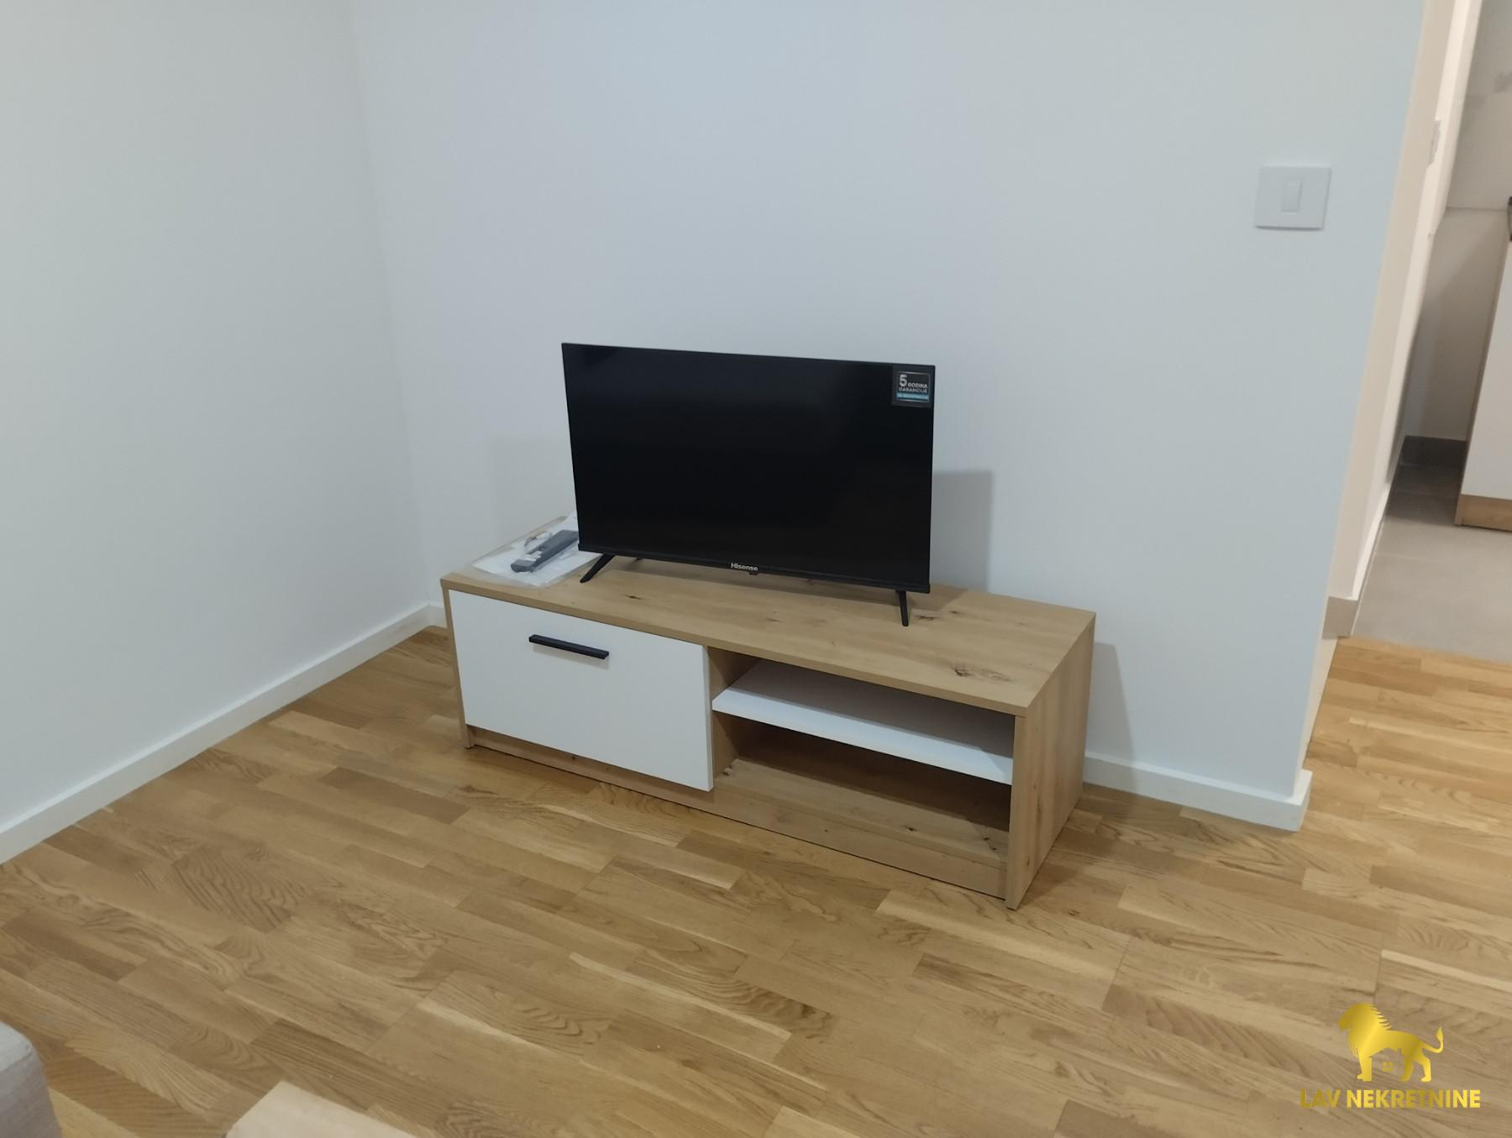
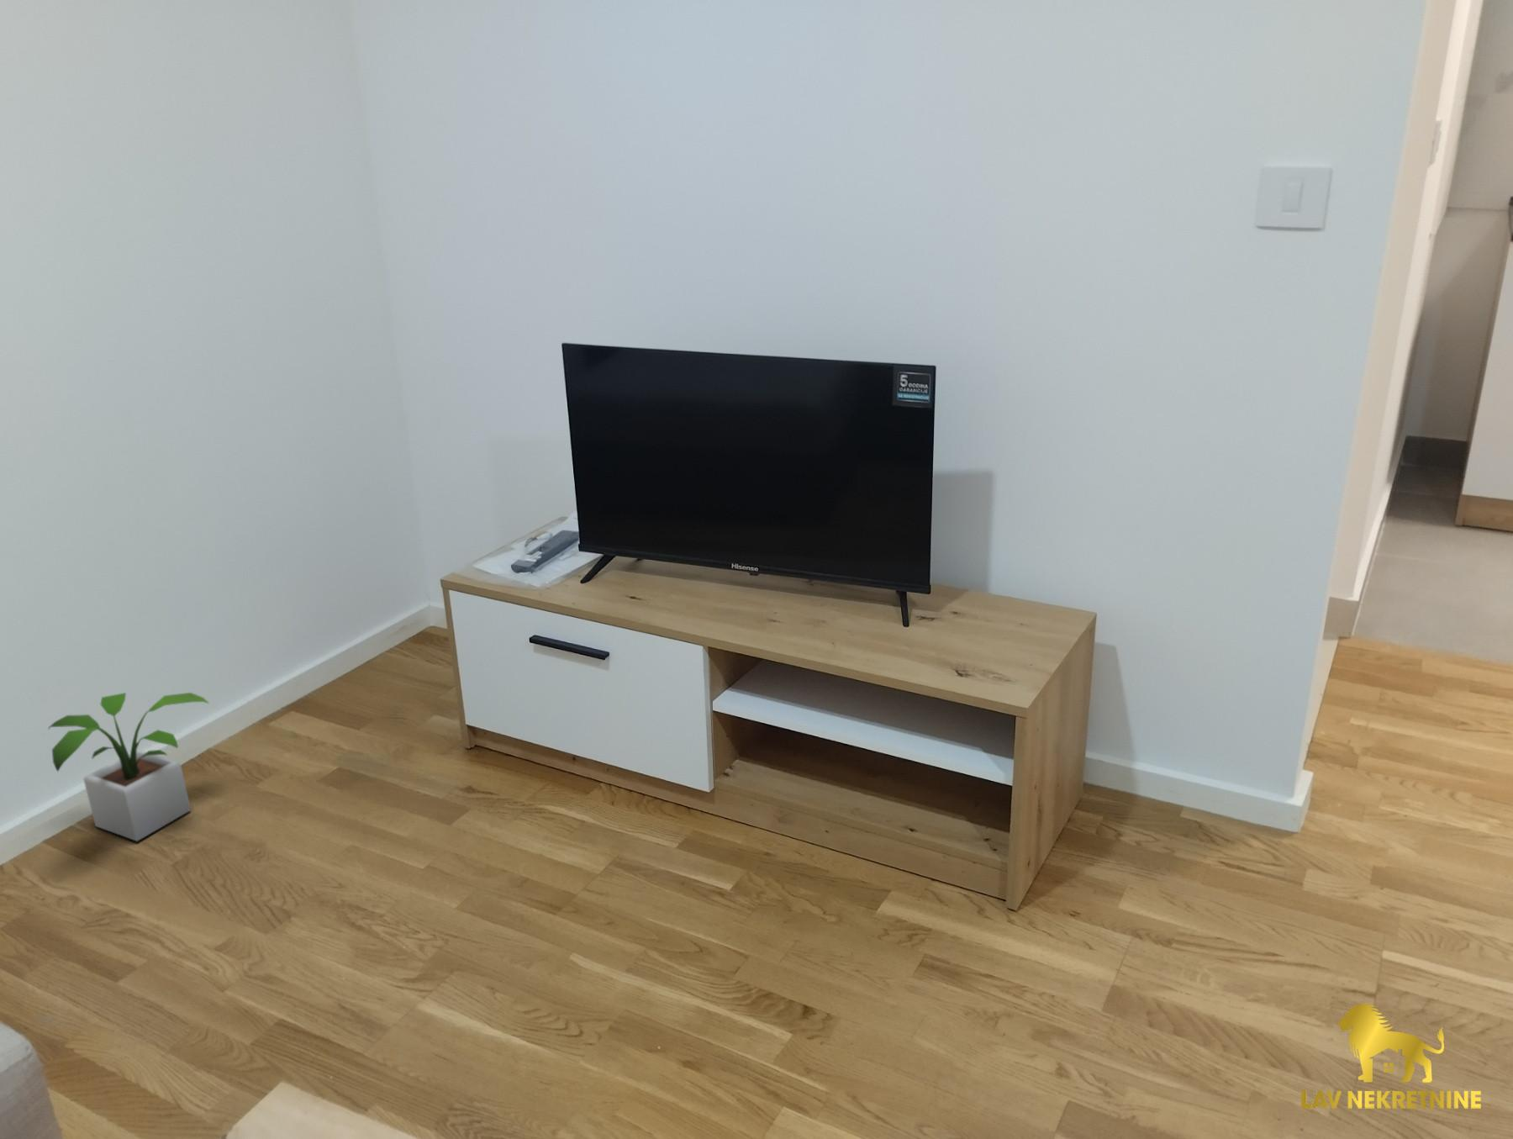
+ potted plant (121, 766)
